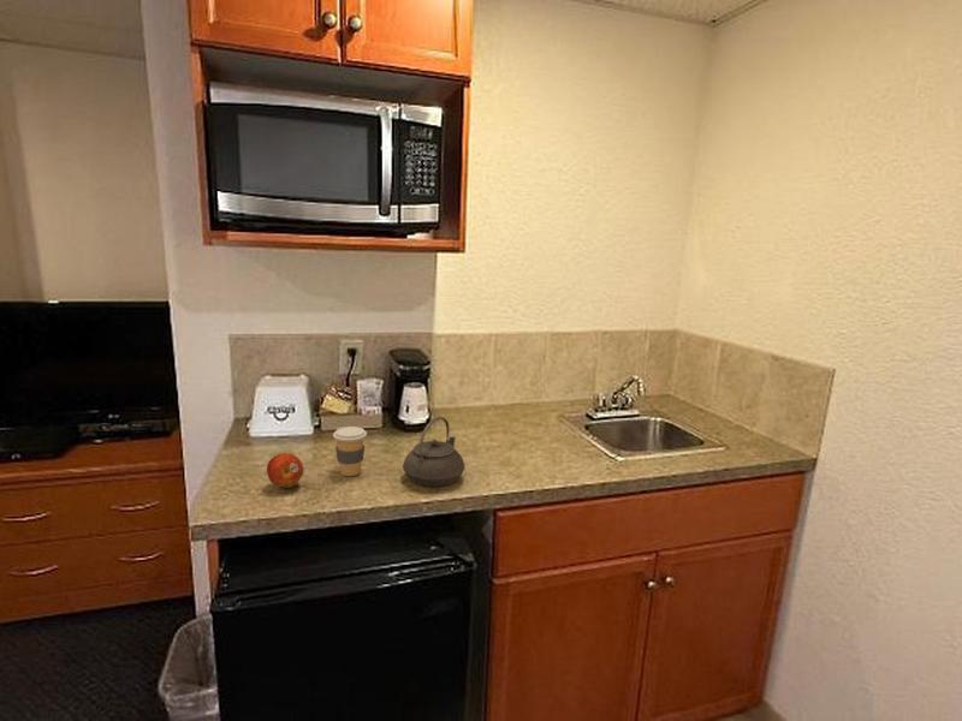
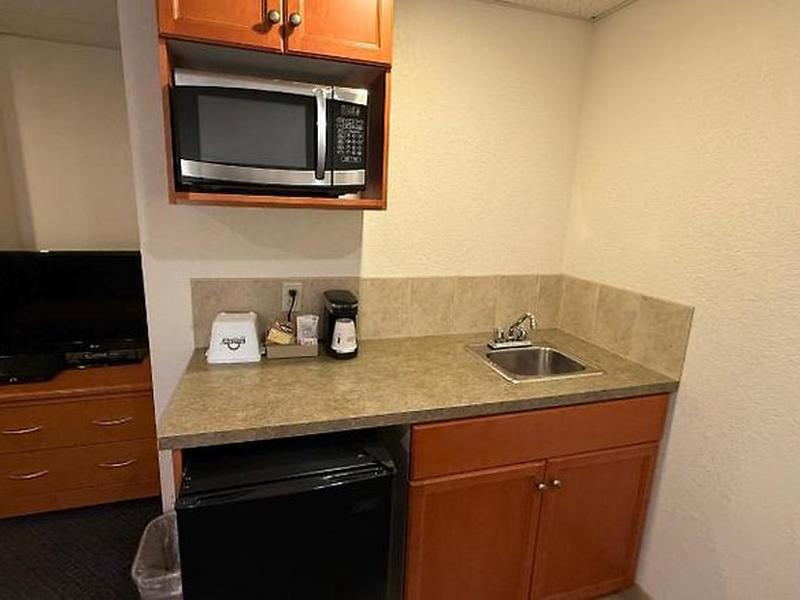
- coffee cup (350, 451)
- fruit (285, 470)
- teapot (437, 447)
